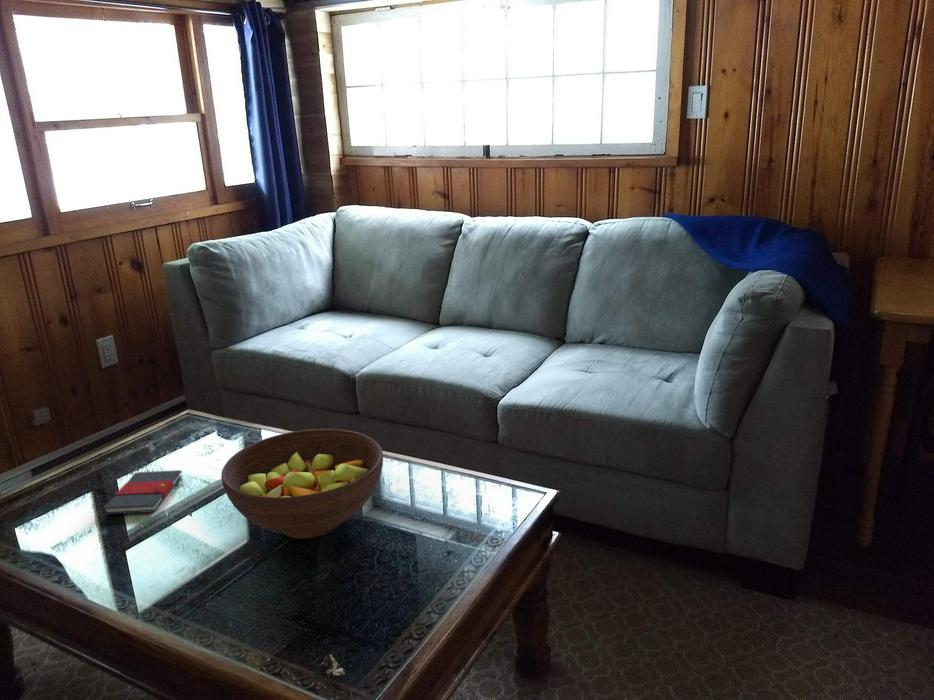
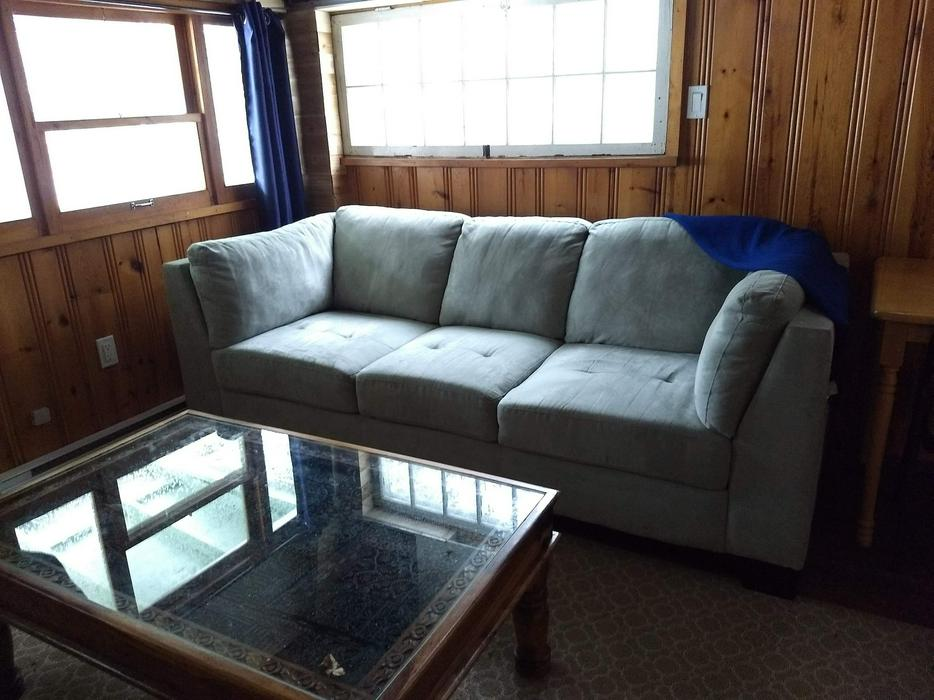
- book (143, 490)
- fruit bowl (307, 492)
